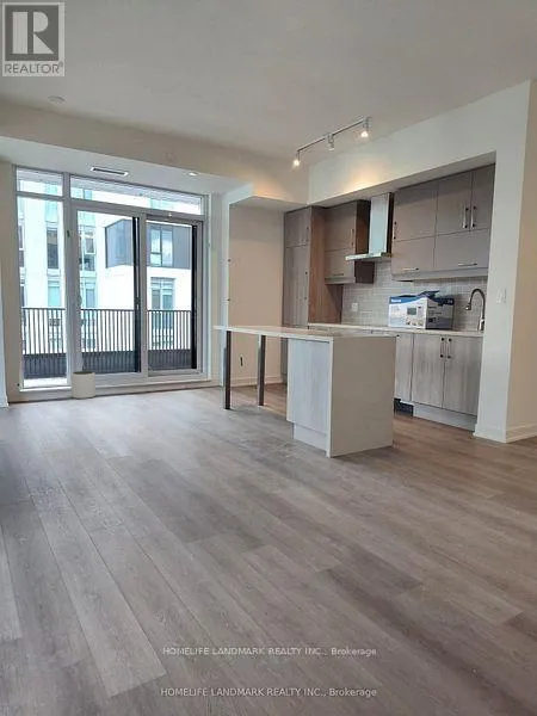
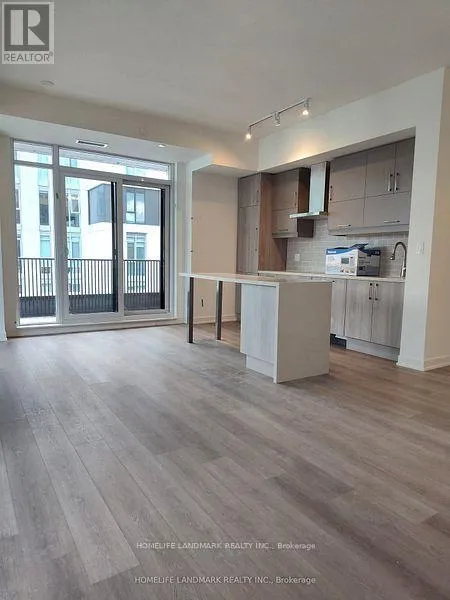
- plant pot (82, 384)
